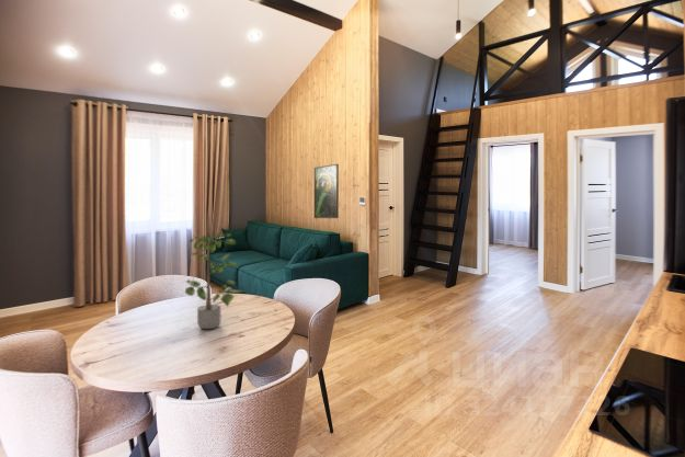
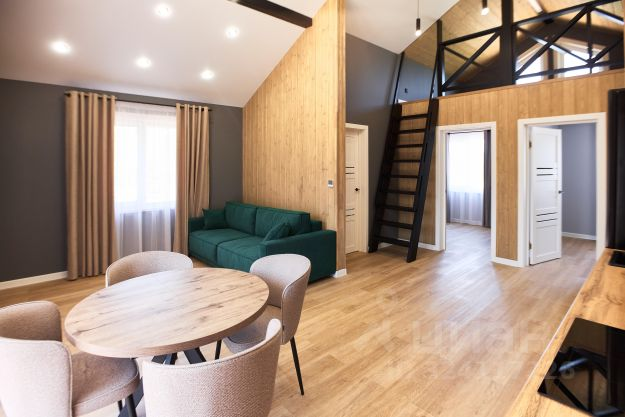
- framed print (326, 192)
- potted plant (217, 272)
